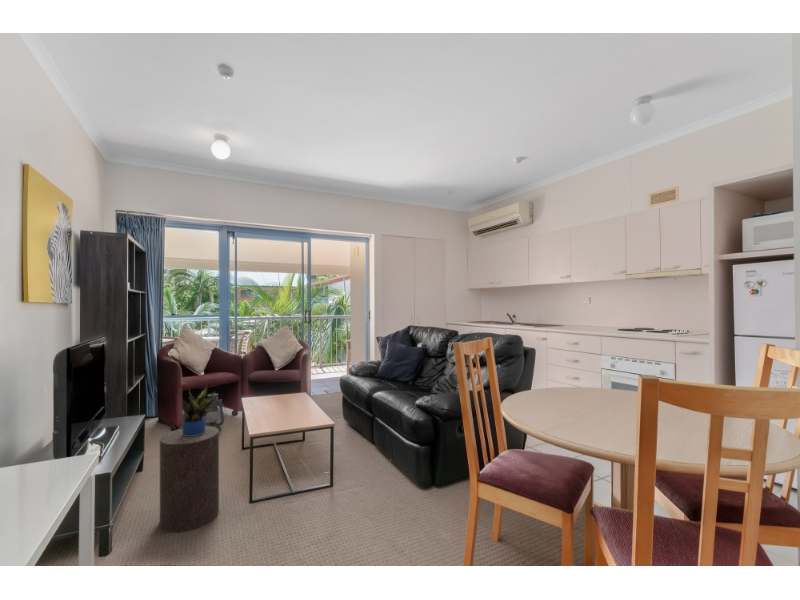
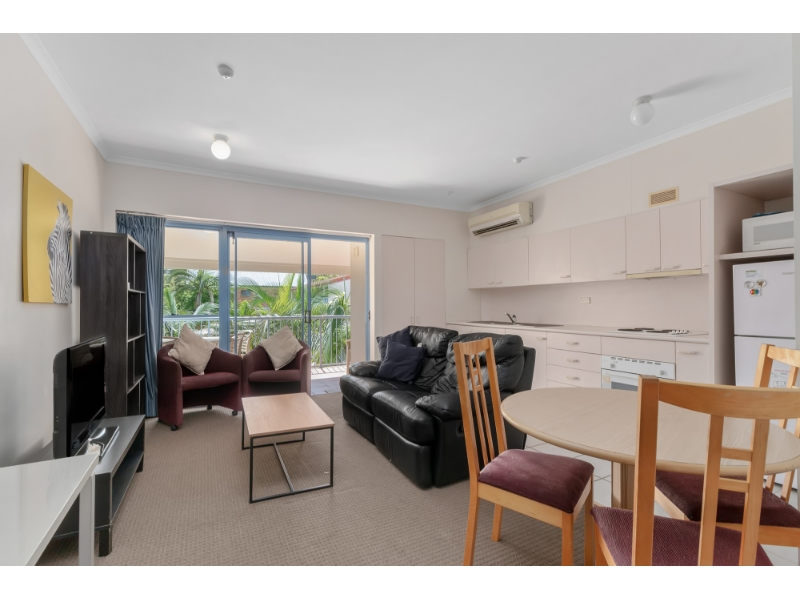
- potted plant (200, 405)
- lantern (213, 411)
- stool (190, 475)
